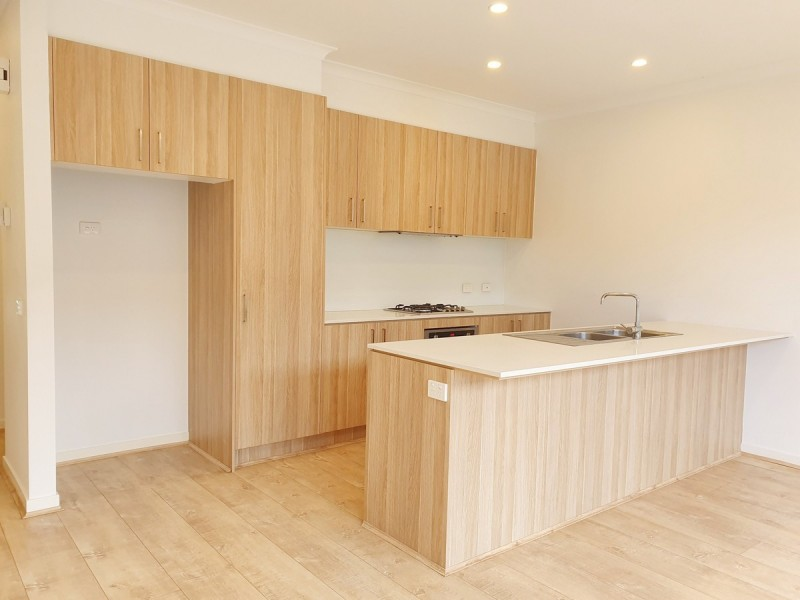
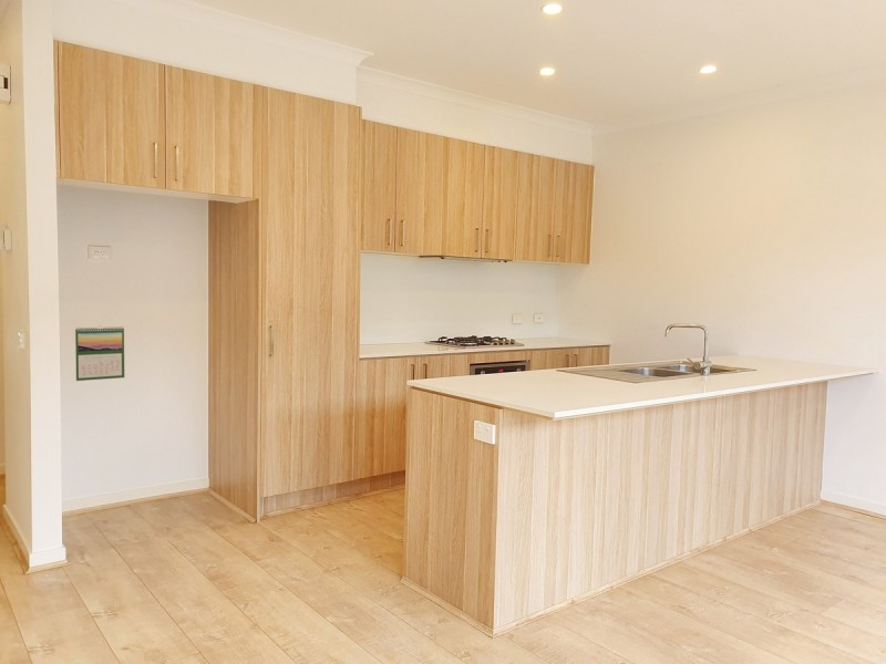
+ calendar (100, 352)
